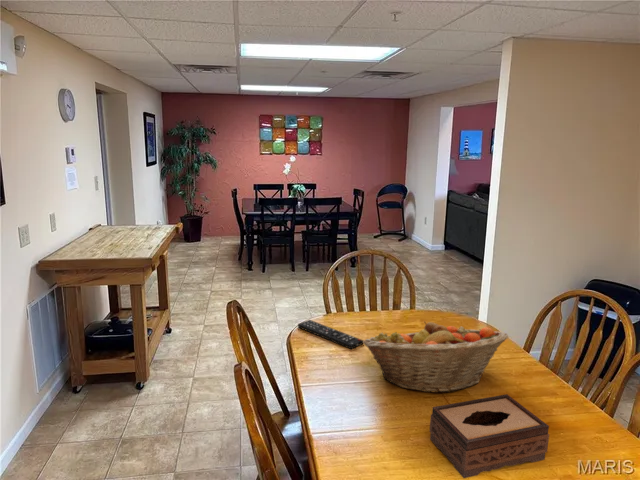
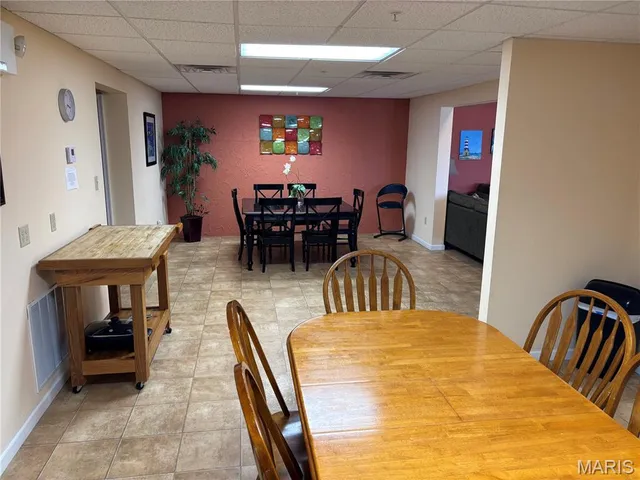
- fruit basket (433, 349)
- remote control (329, 333)
- tissue box (487, 432)
